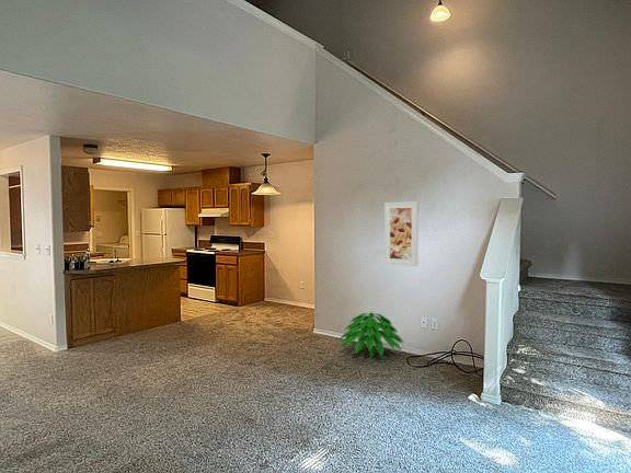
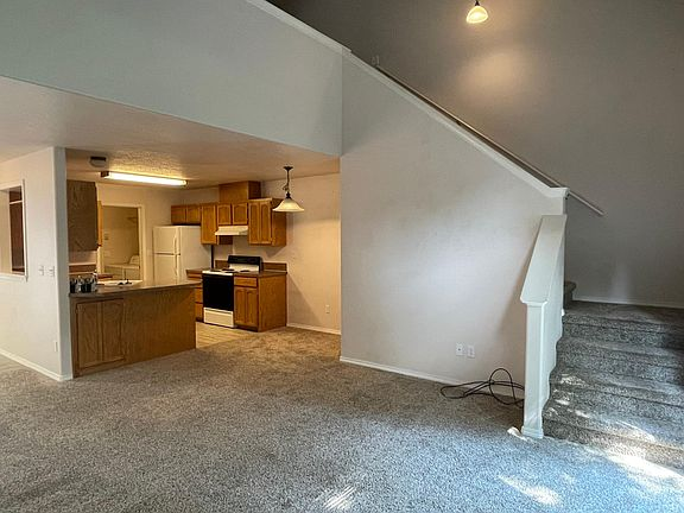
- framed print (400, 233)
- indoor plant (371, 332)
